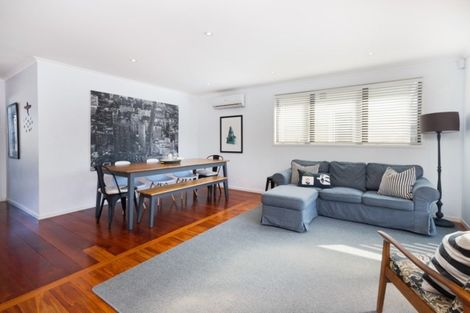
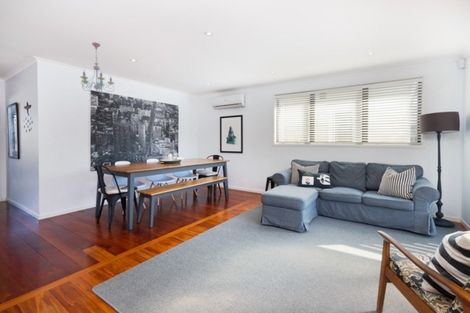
+ chandelier (97, 68)
